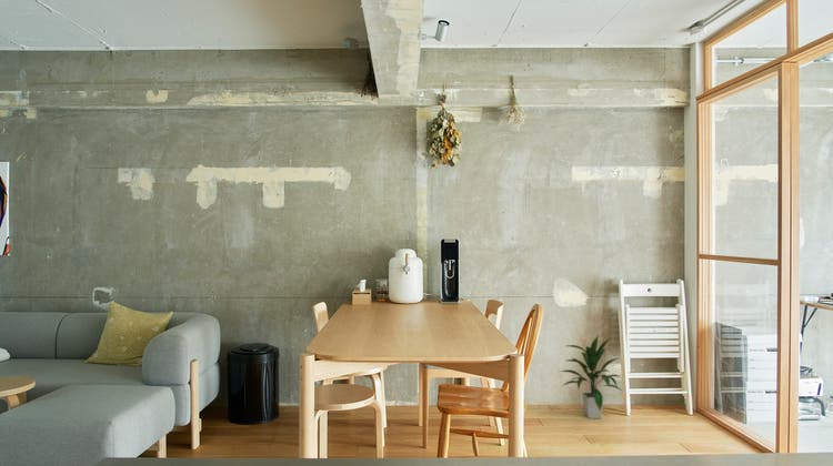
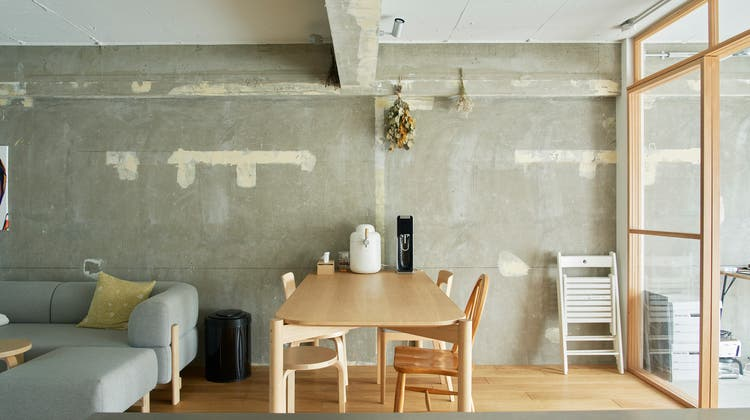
- indoor plant (592, 376)
